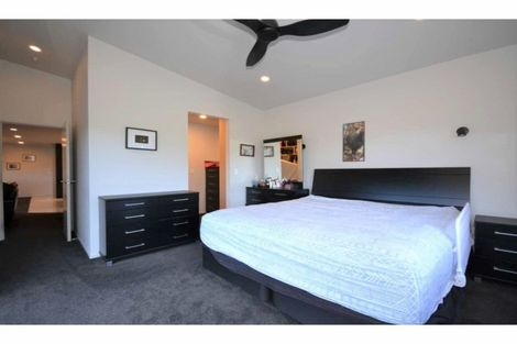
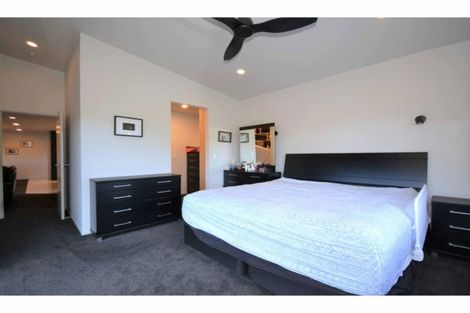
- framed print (353, 142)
